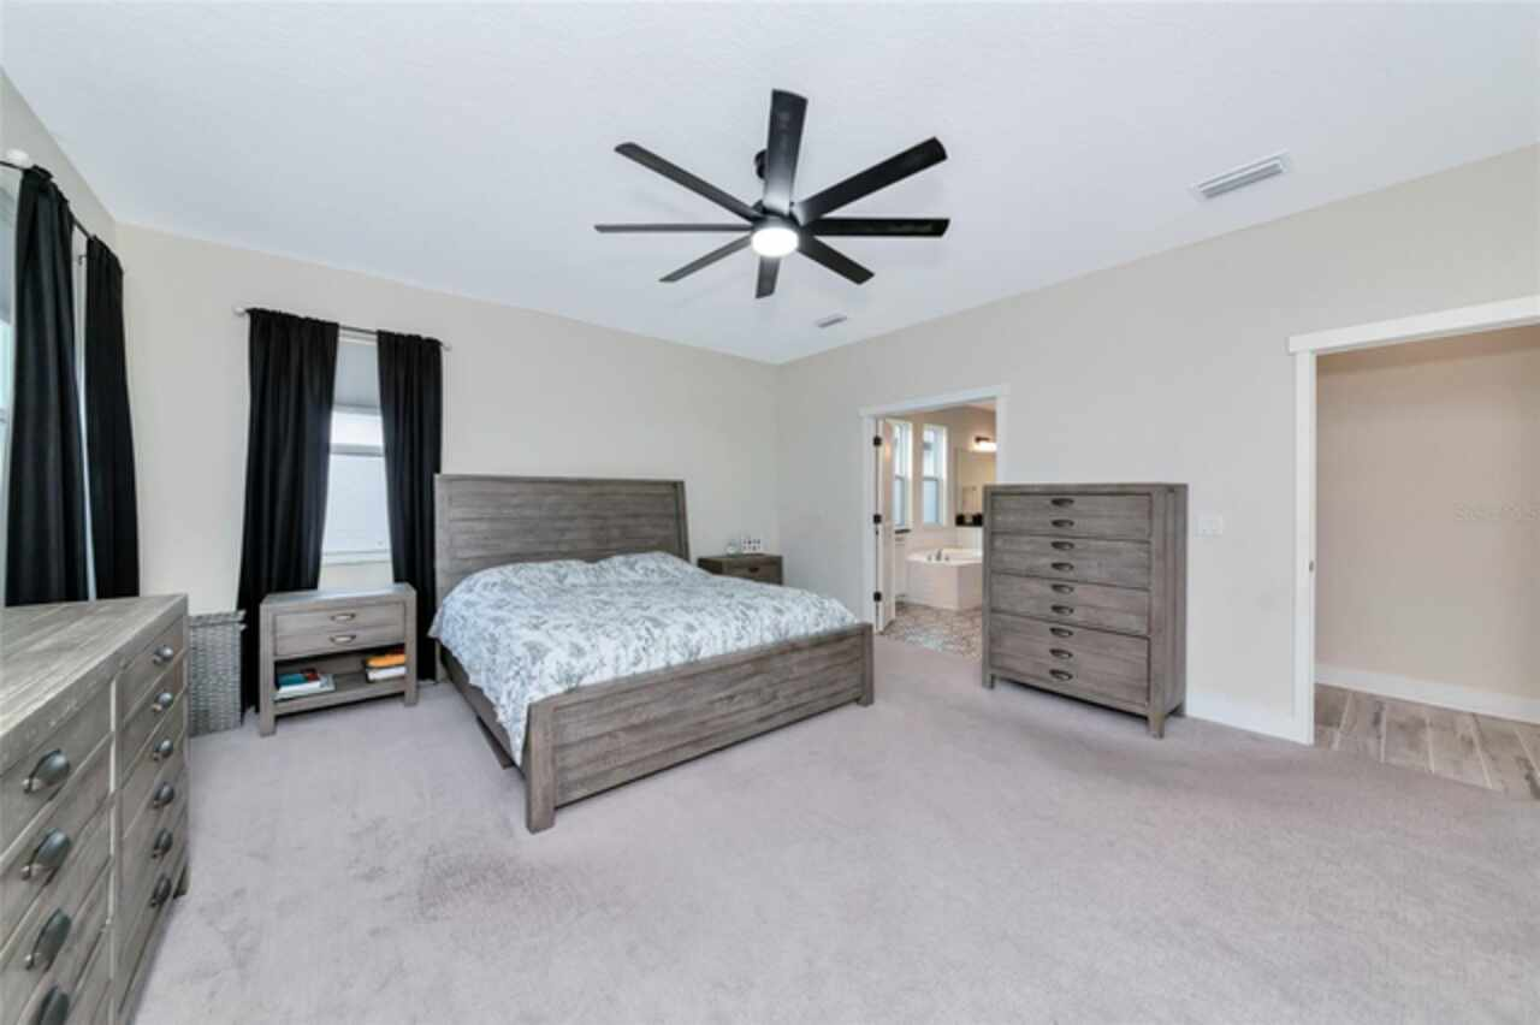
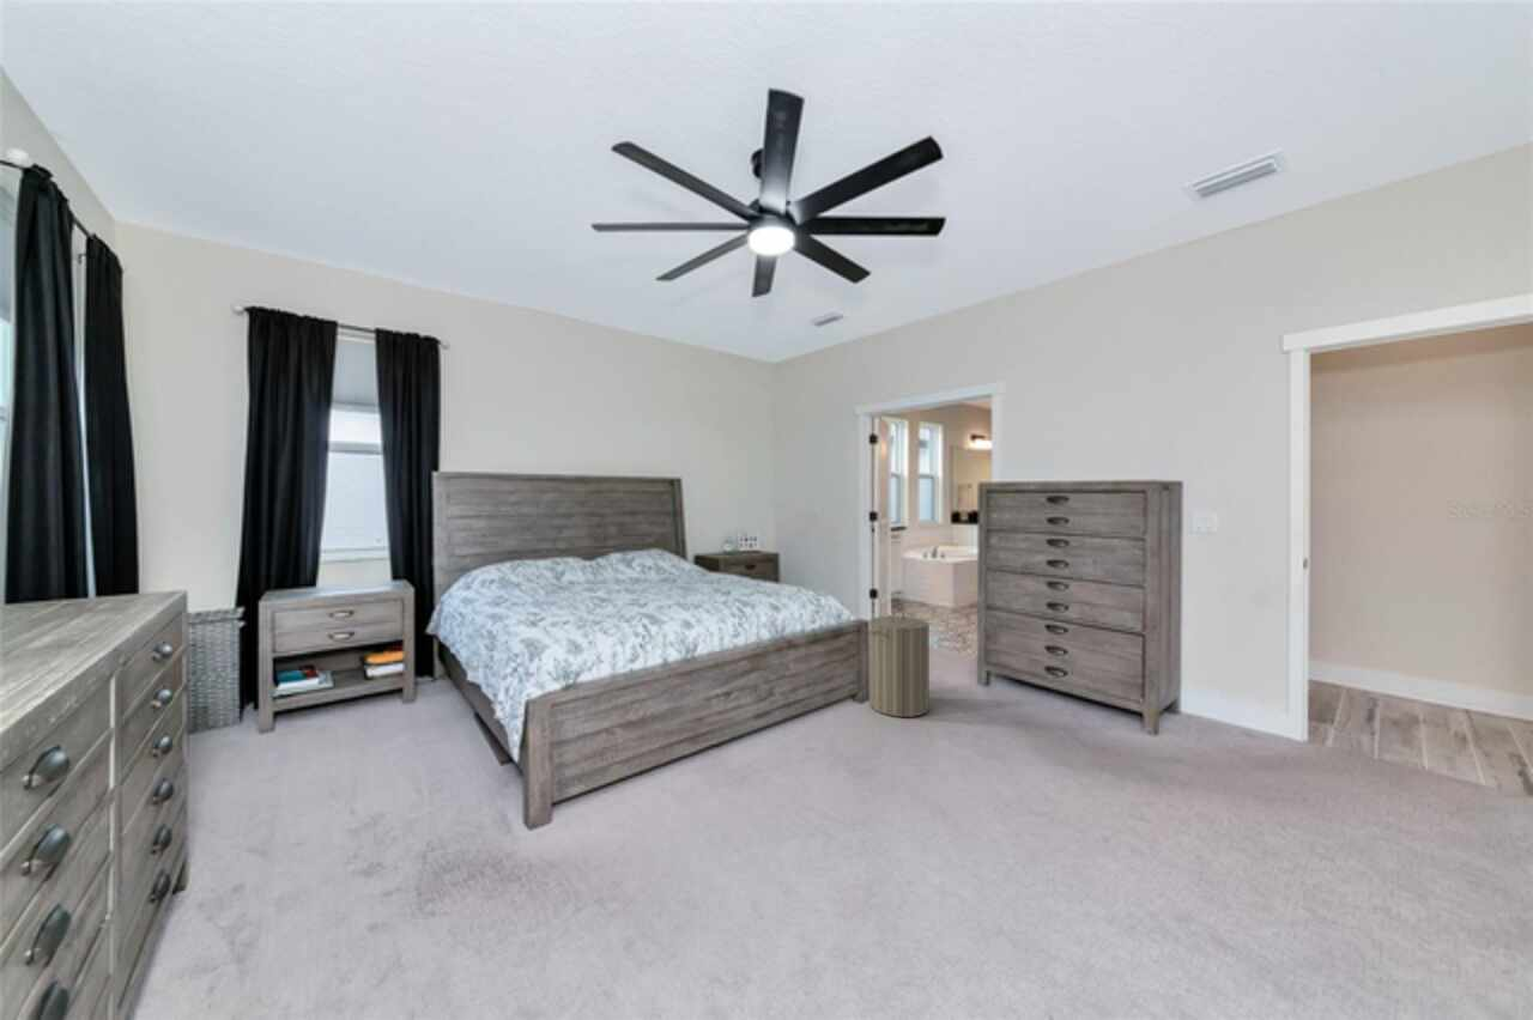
+ laundry hamper (898, 657)
